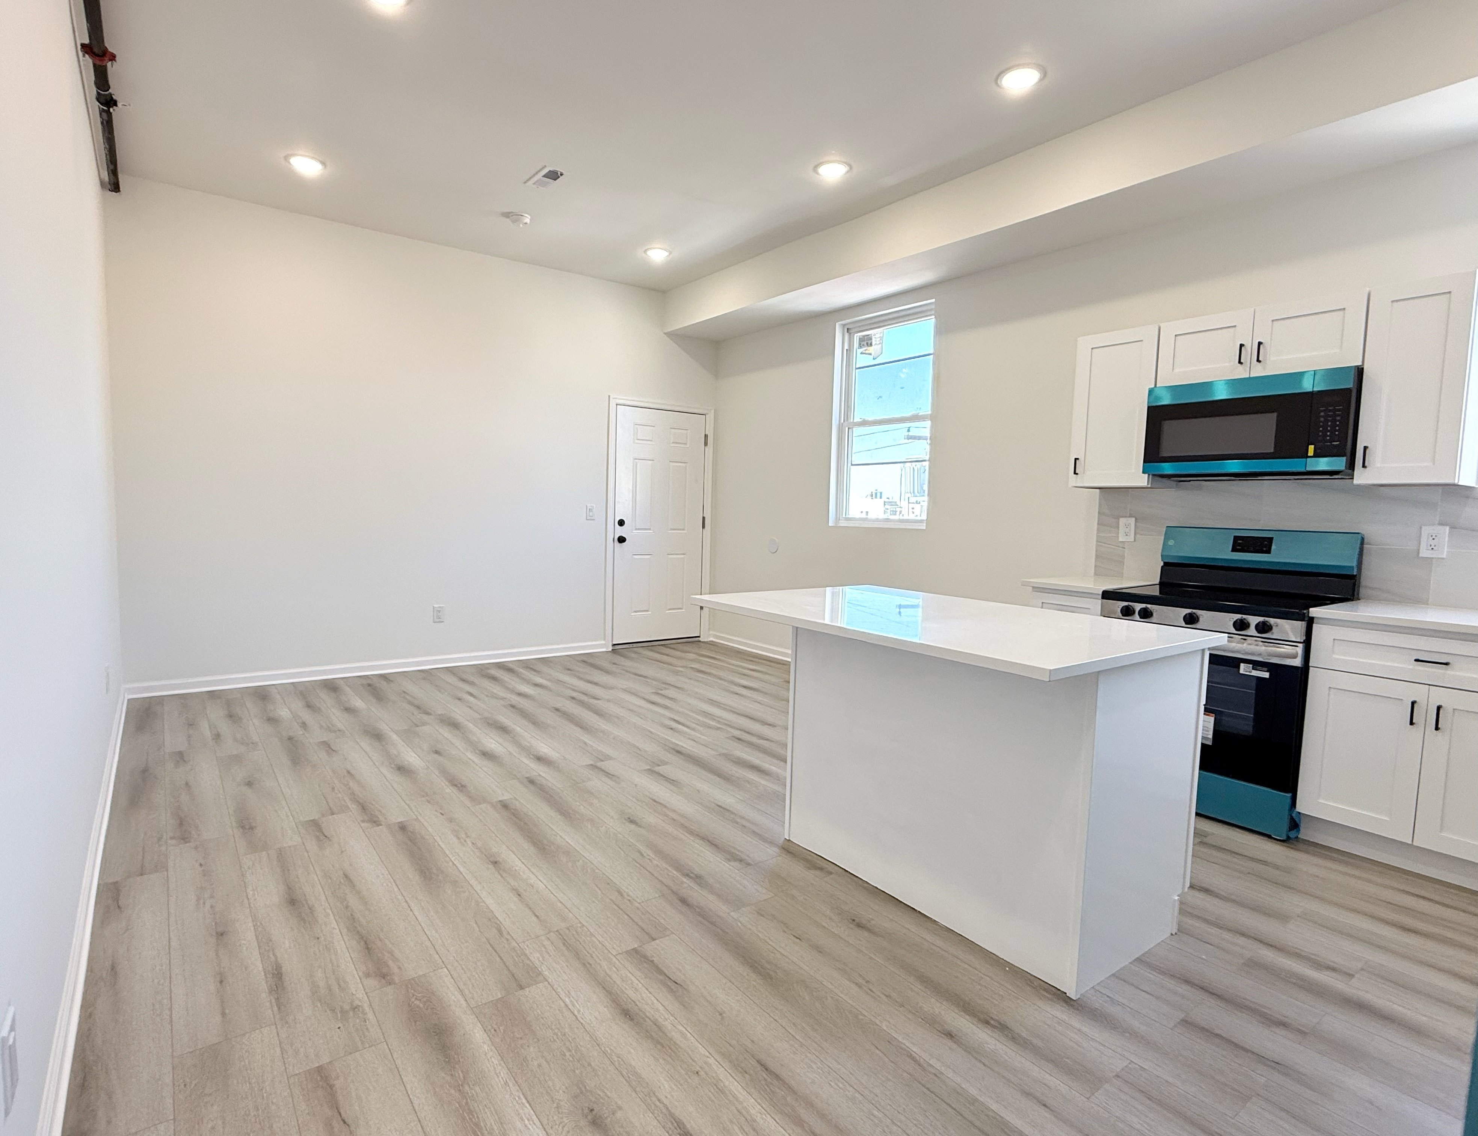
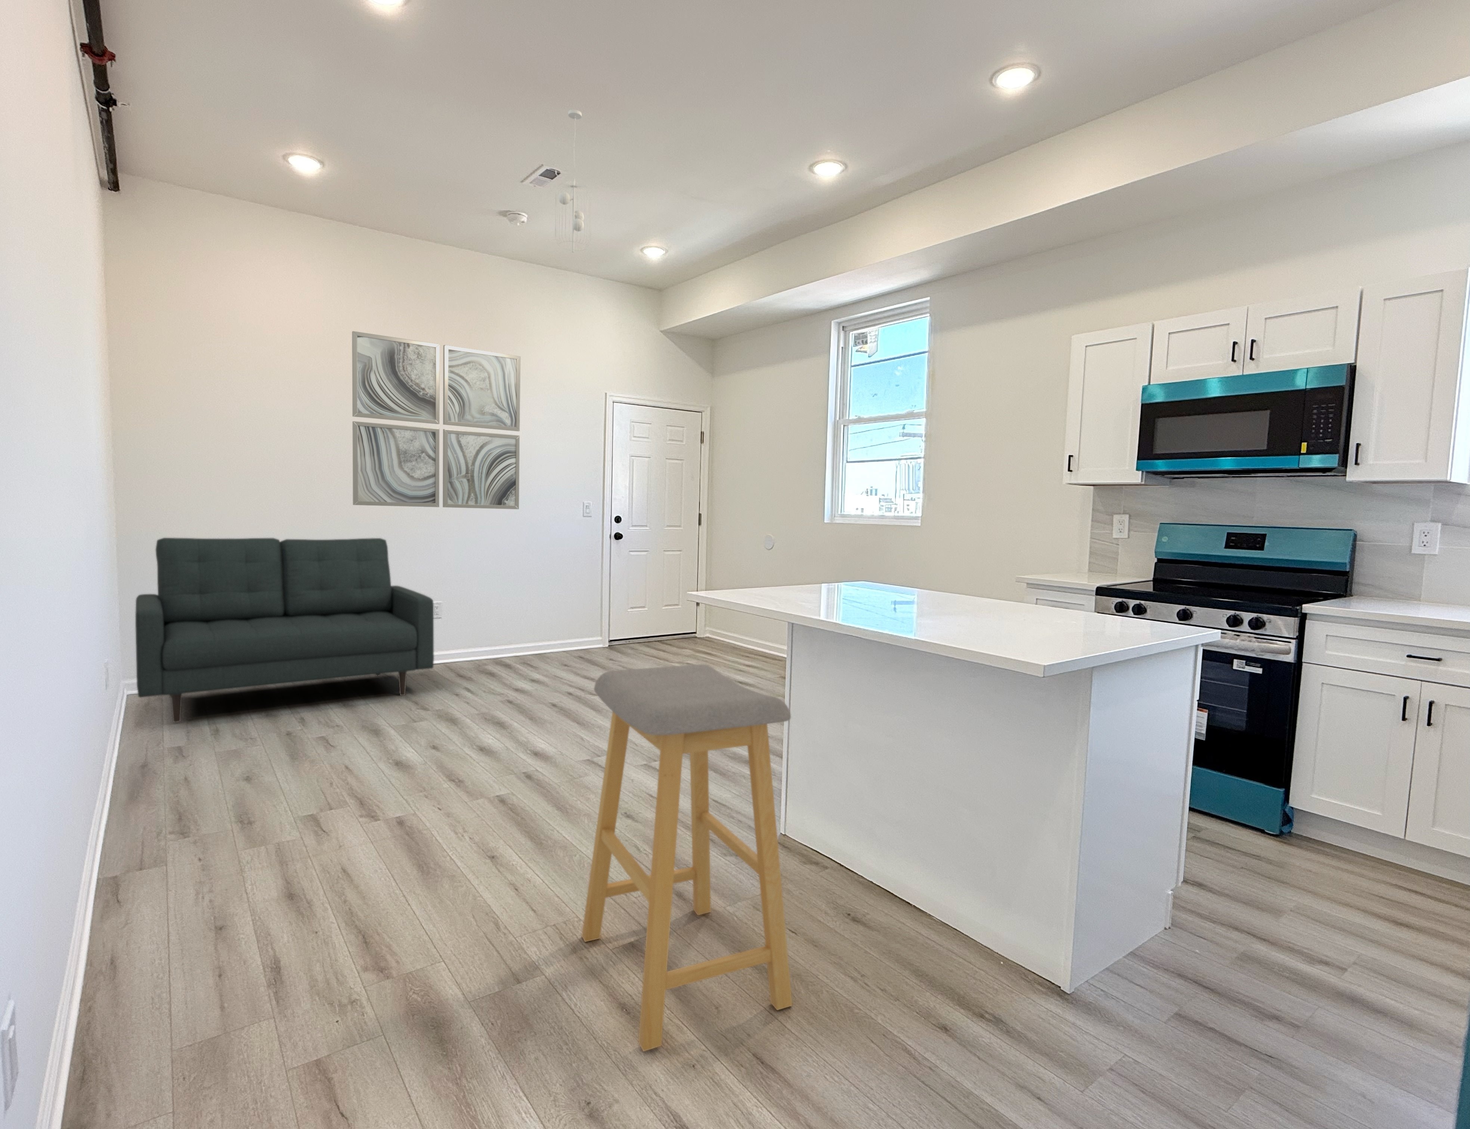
+ sofa (289, 618)
+ pendant light (574, 183)
+ wall art (443, 425)
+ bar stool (677, 825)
